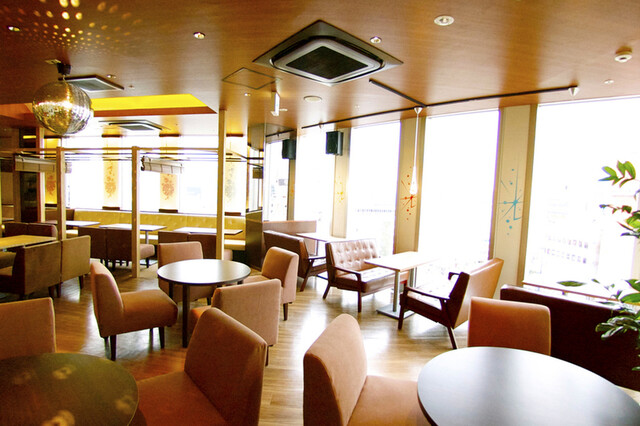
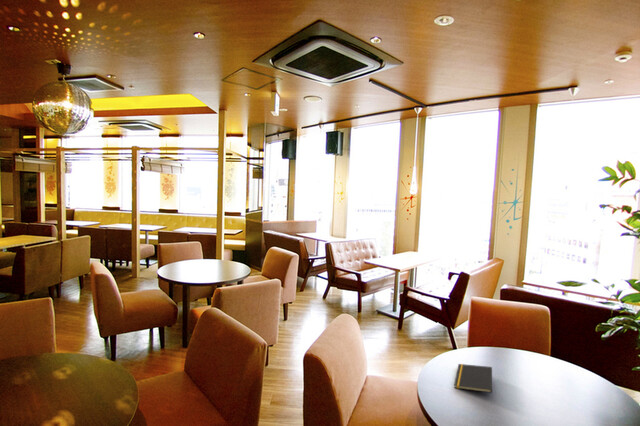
+ notepad (473, 377)
